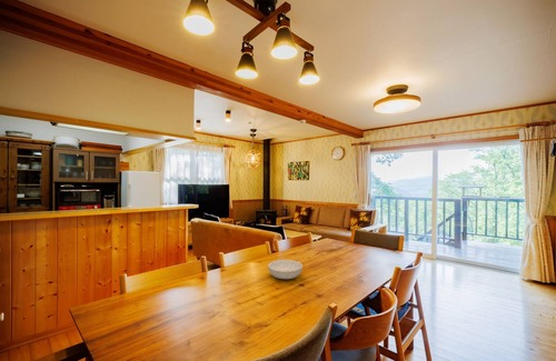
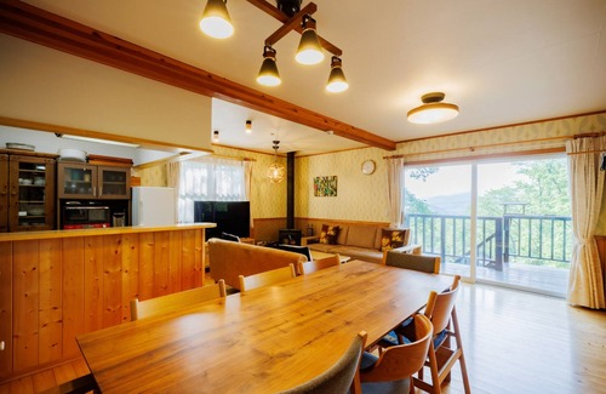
- serving bowl (285, 270)
